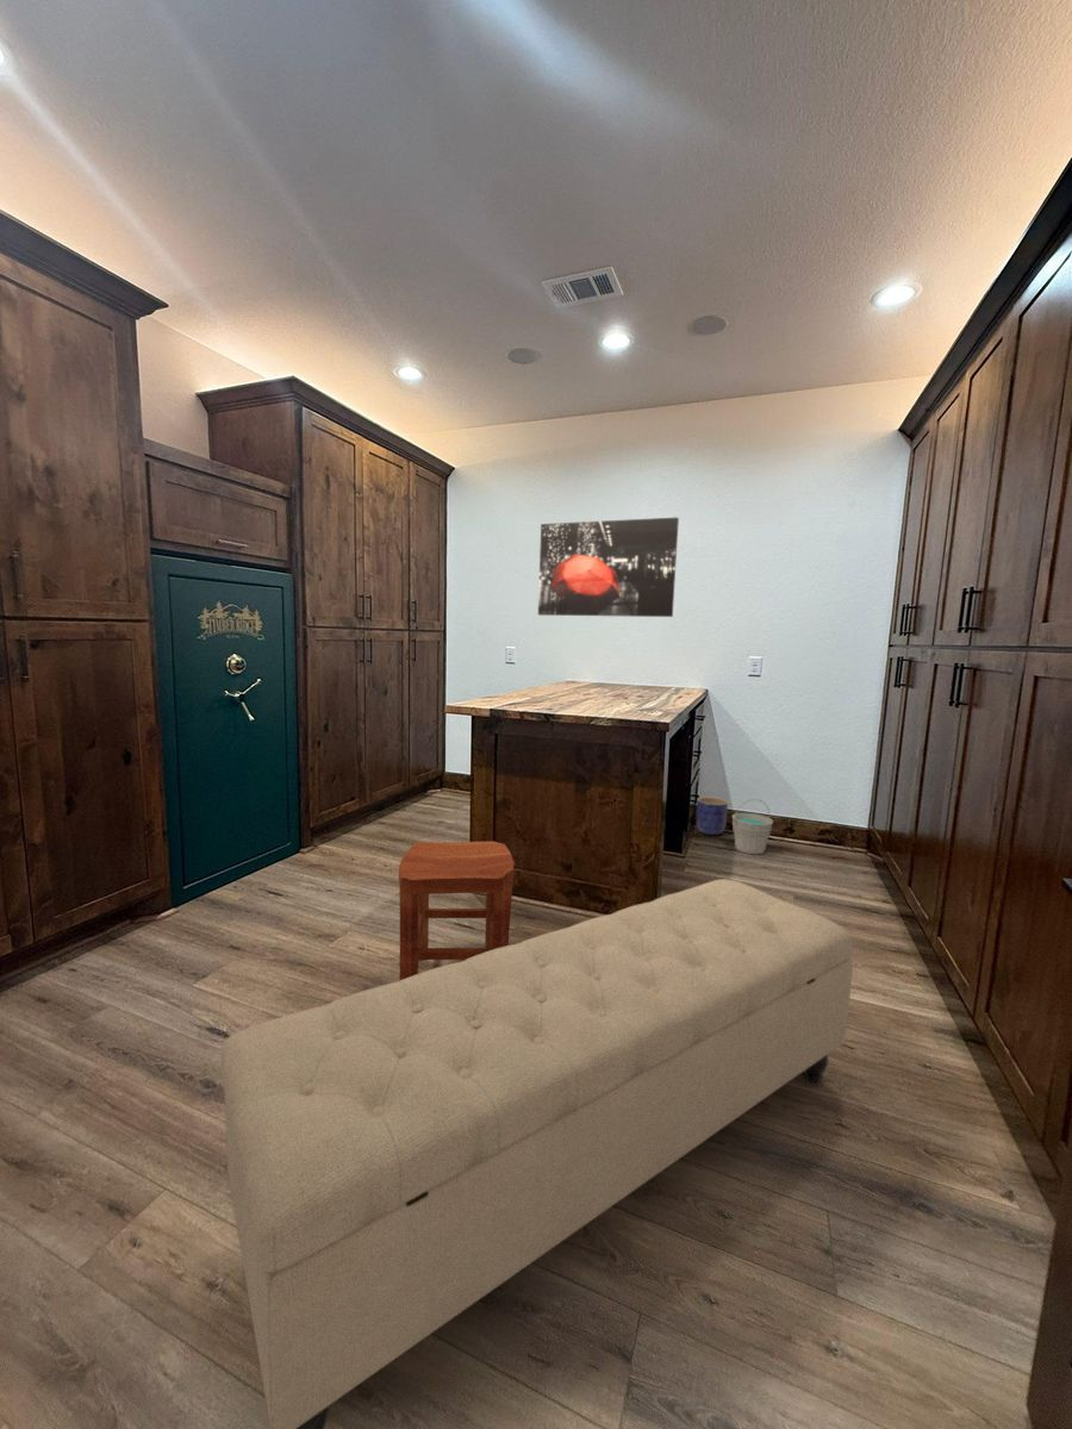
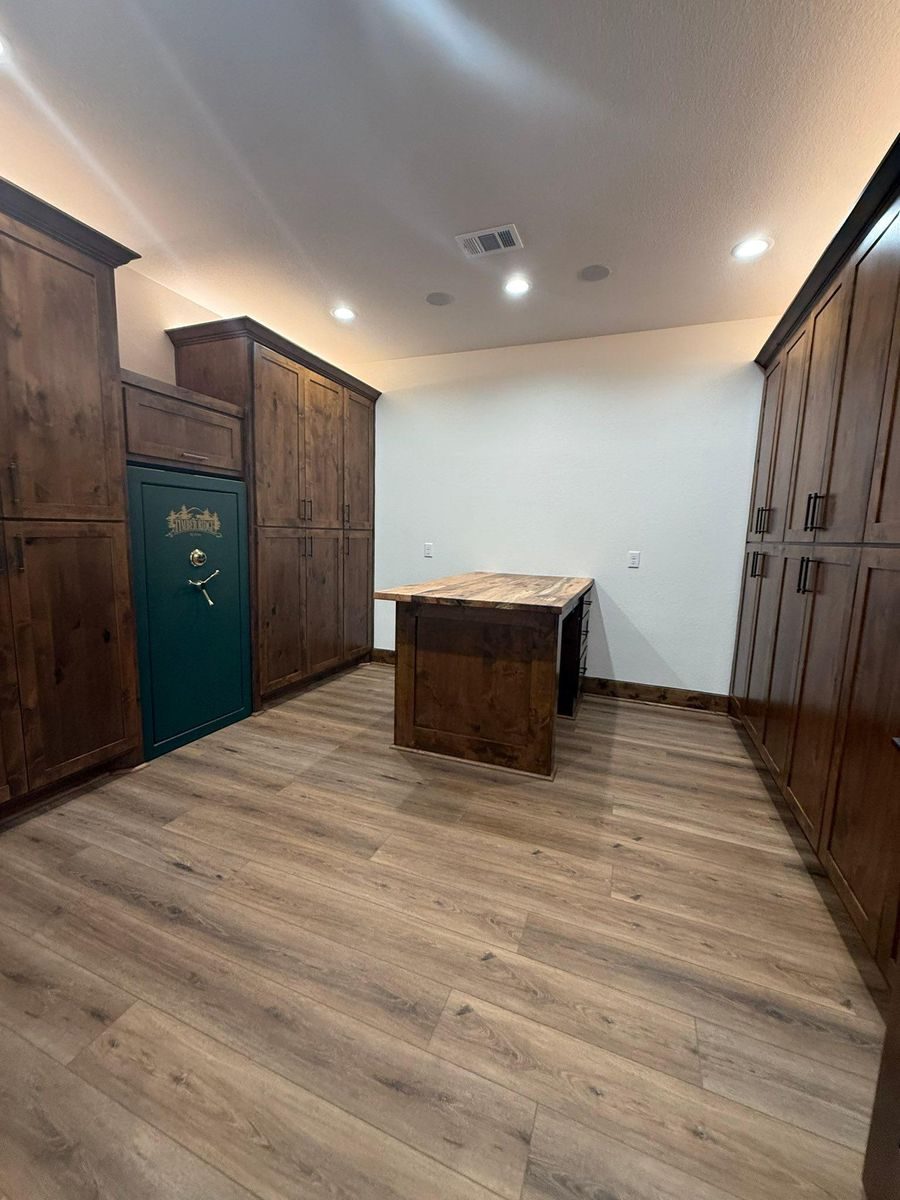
- wall art (604, 568)
- bucket (752, 824)
- stool (456, 916)
- bench (591, 1057)
- planter (711, 816)
